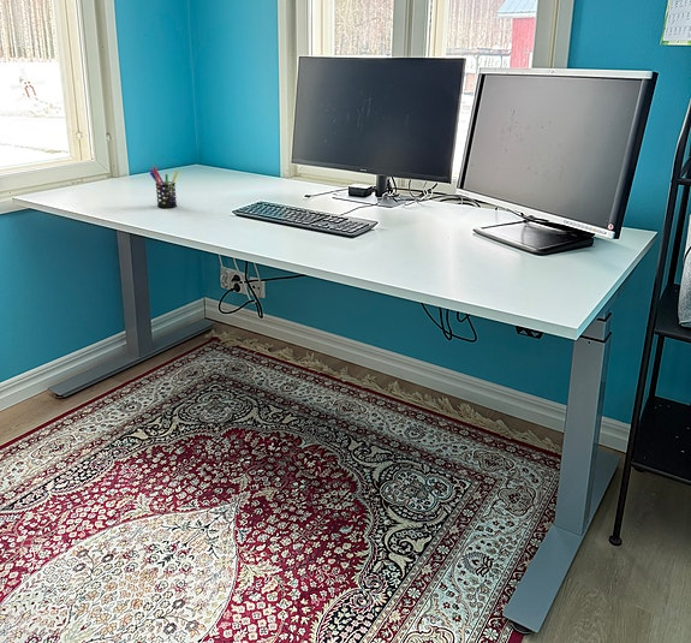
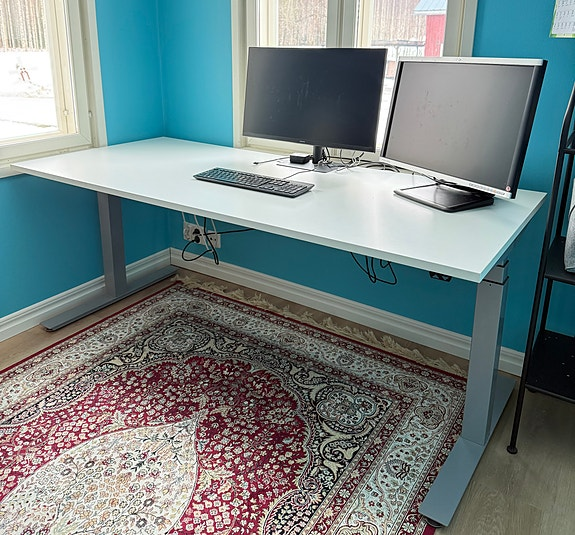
- pen holder (165, 186)
